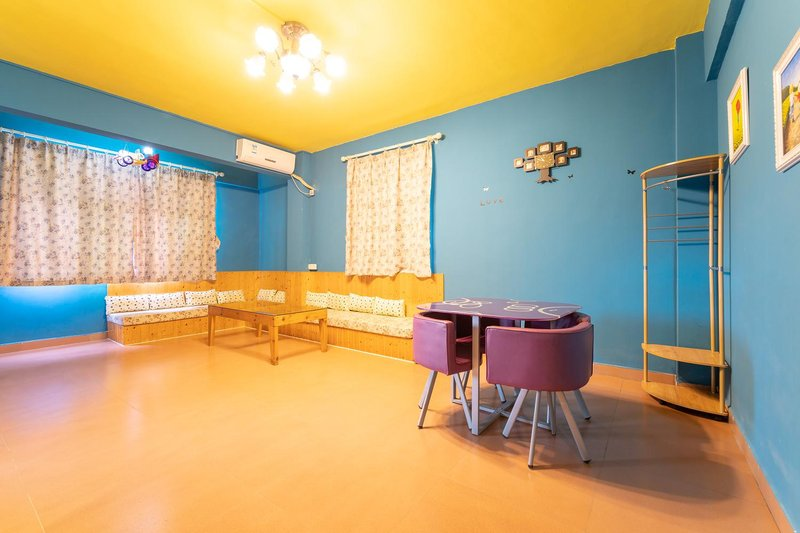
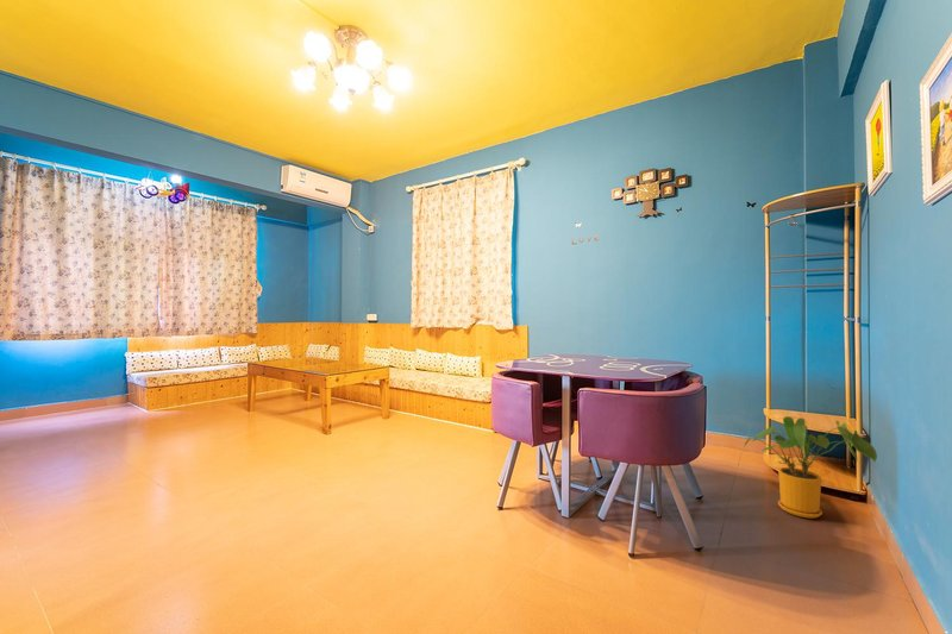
+ house plant (802, 464)
